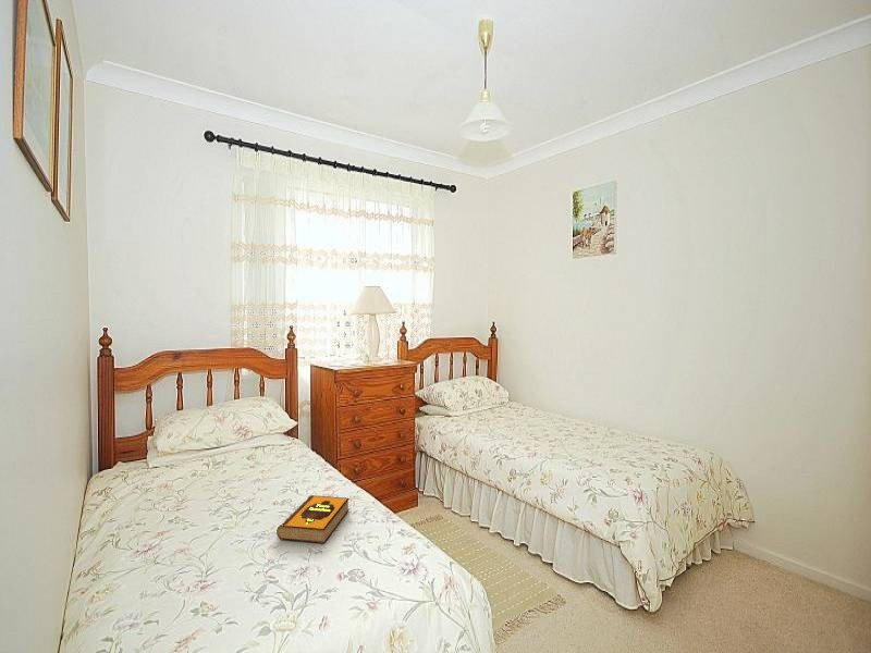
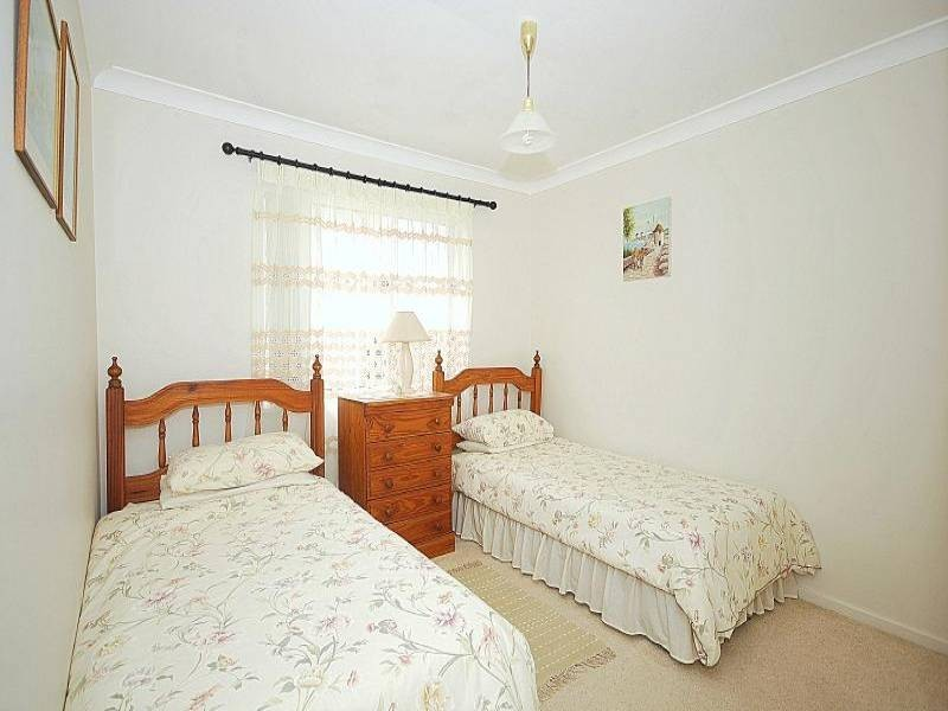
- hardback book (315, 517)
